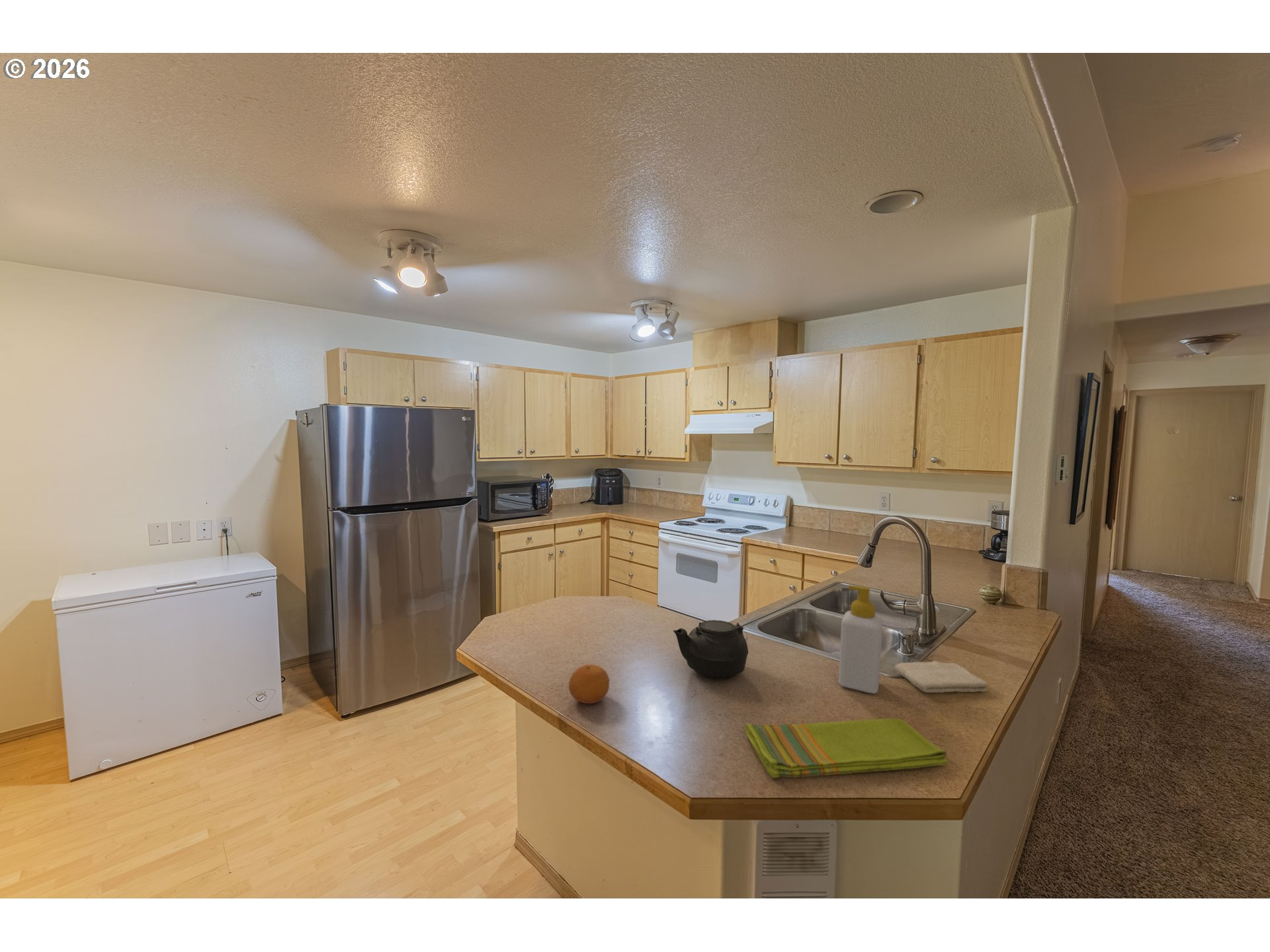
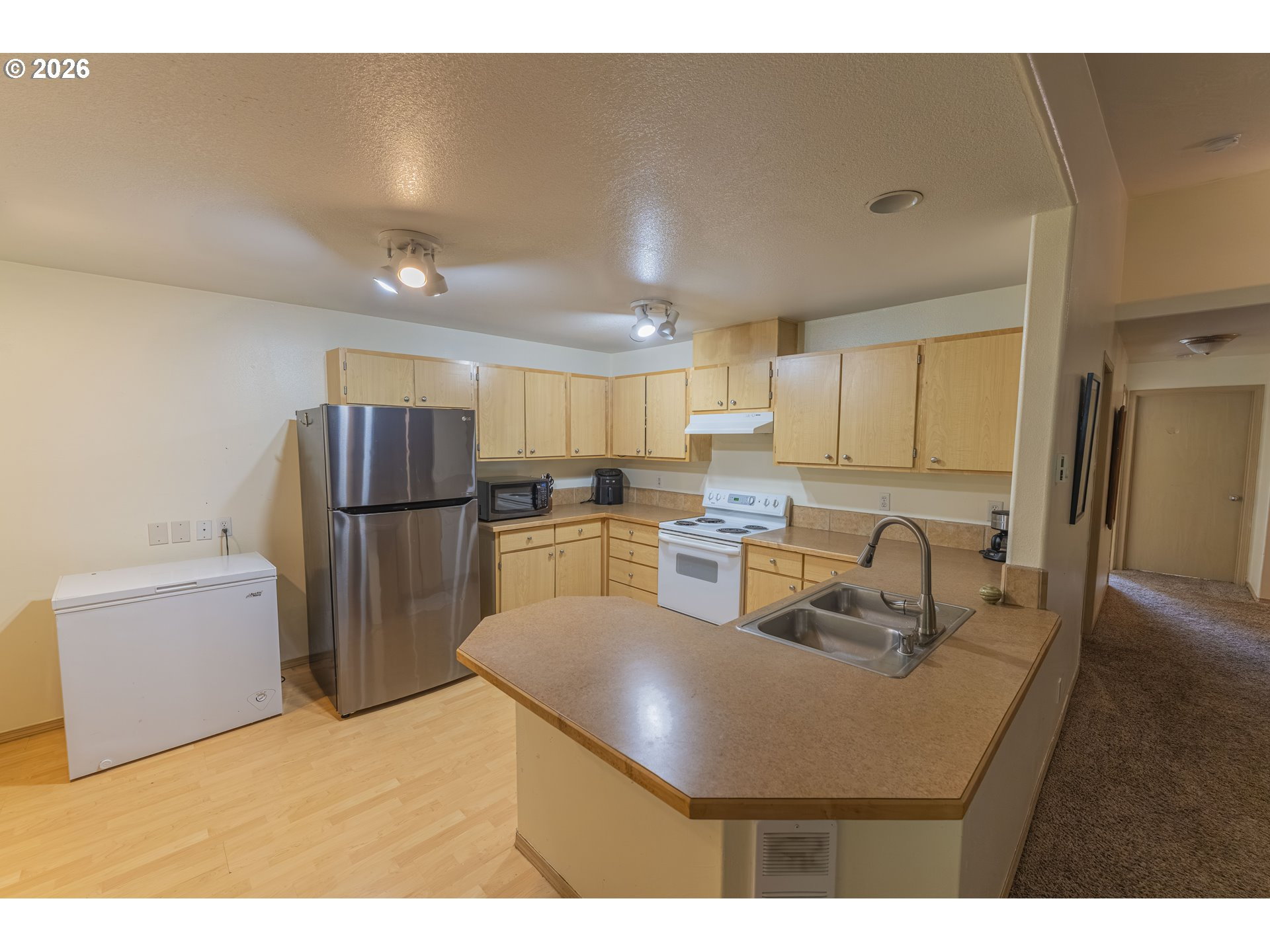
- soap bottle (861, 636)
- teapot (710, 649)
- fruit (589, 684)
- washcloth (941, 676)
- dish towel (841, 741)
